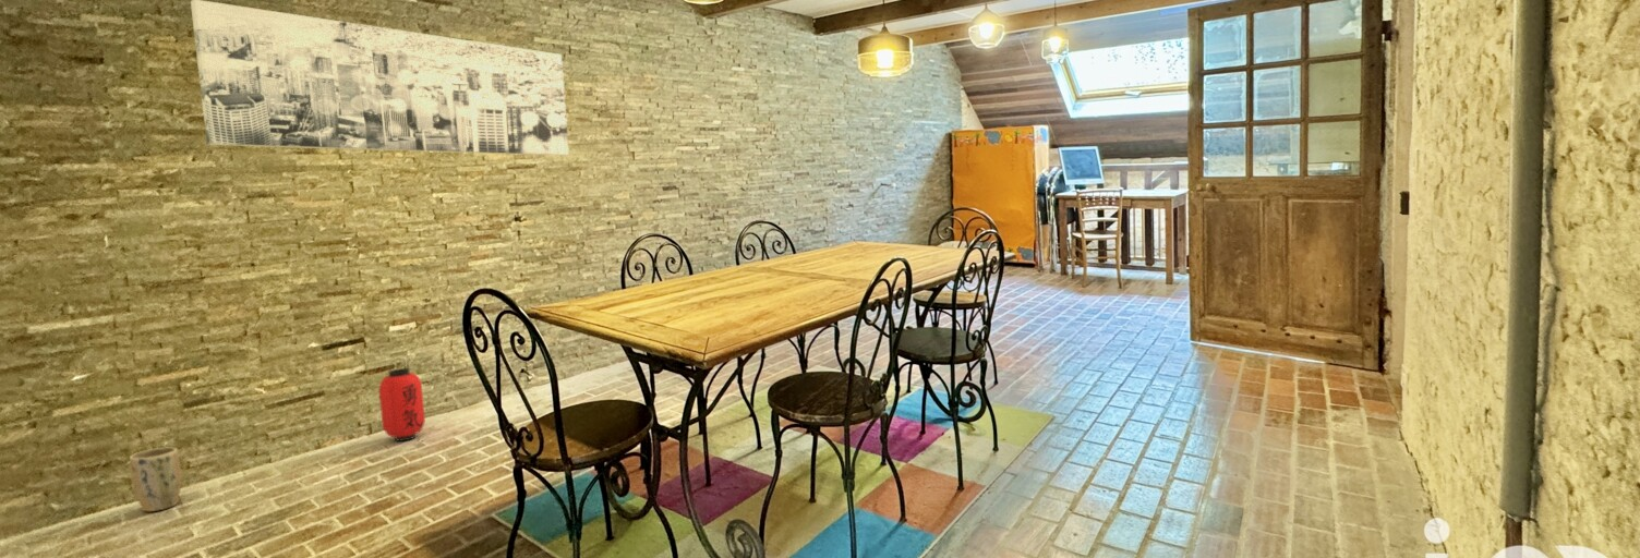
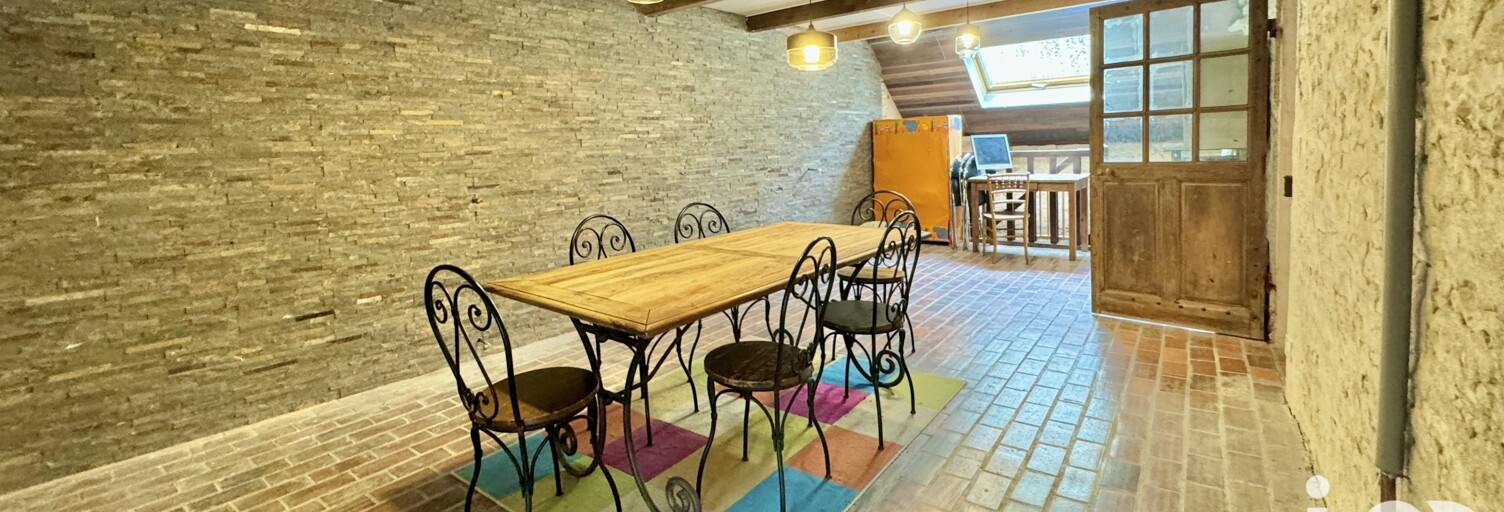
- plant pot (156, 480)
- wall art (413, 92)
- lantern (401, 398)
